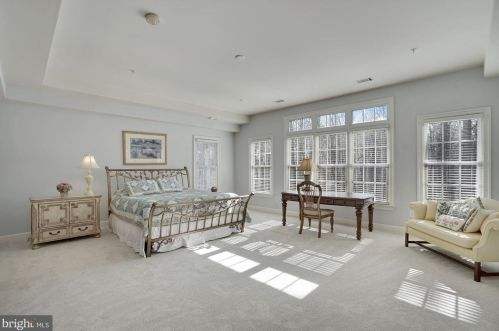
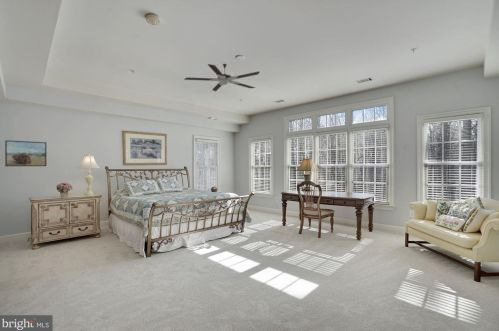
+ ceiling fan (221, 74)
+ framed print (26, 153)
